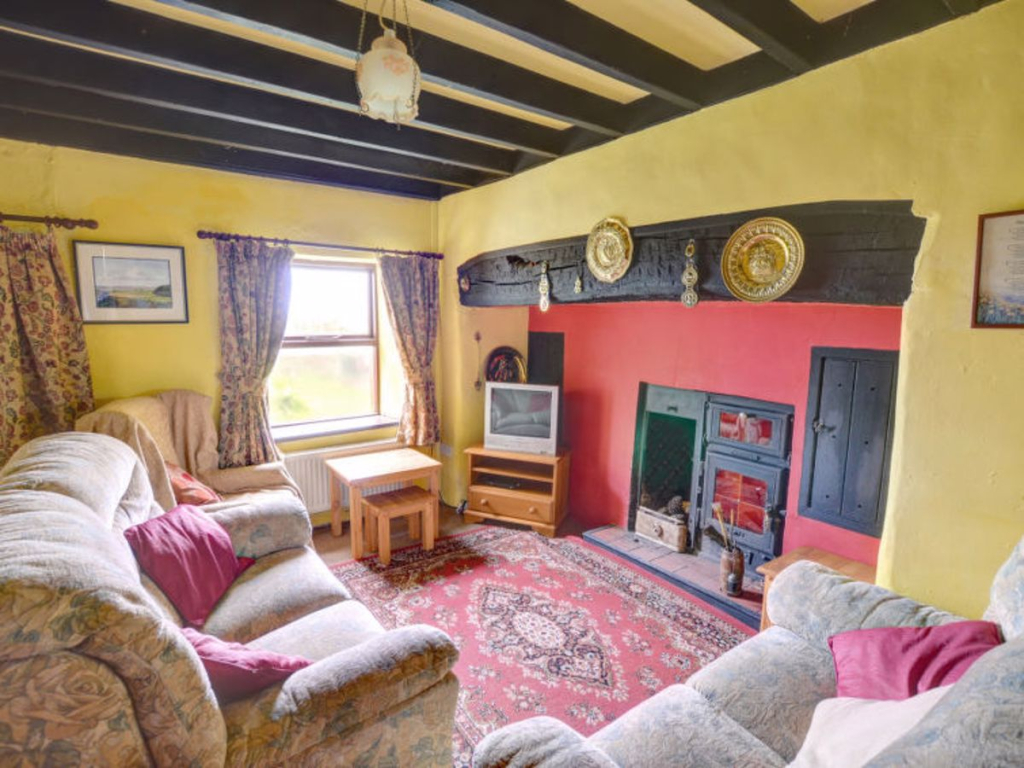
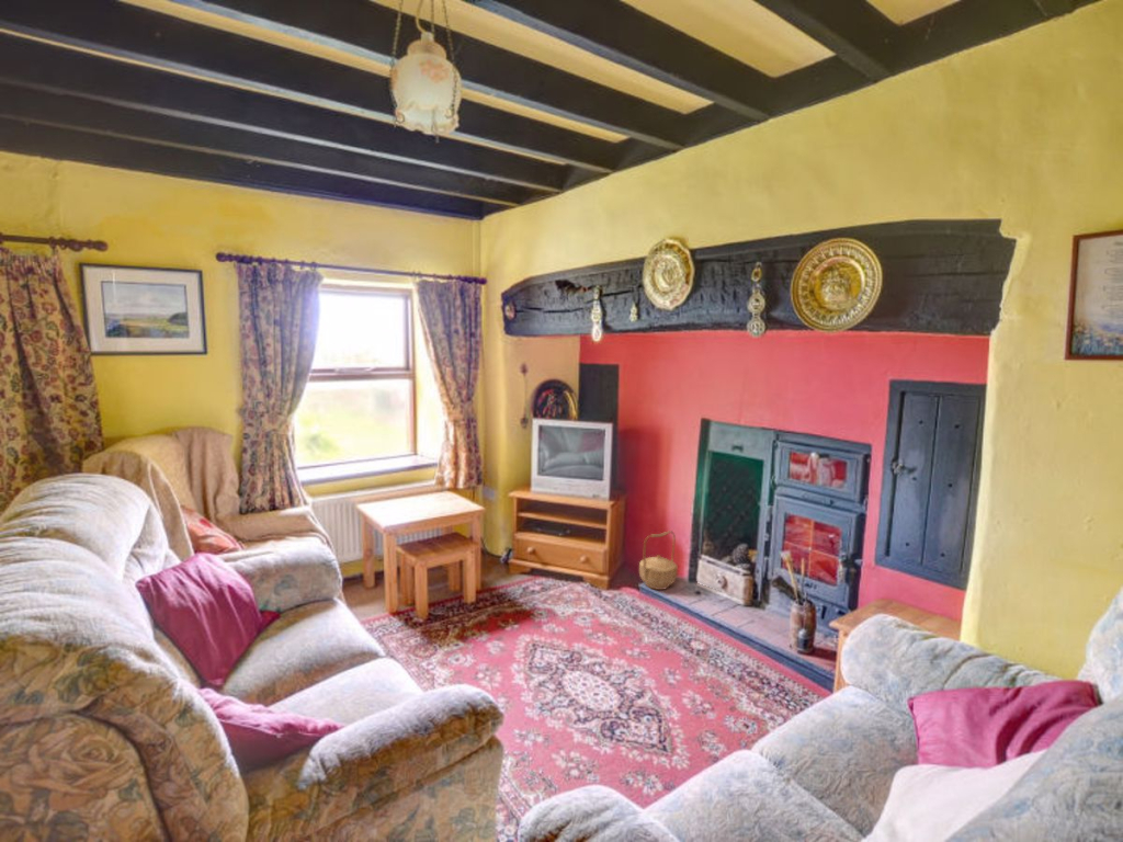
+ basket (658, 558)
